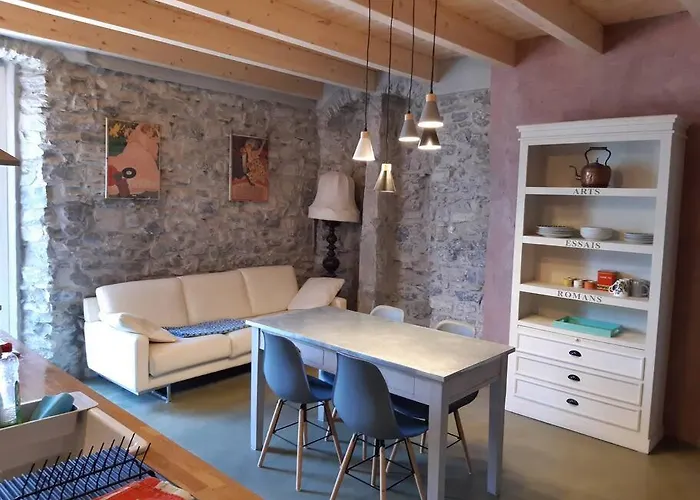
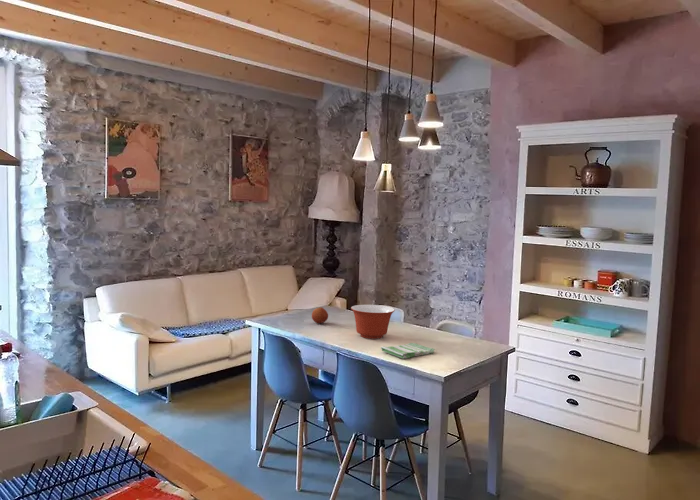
+ mixing bowl (372, 322)
+ dish towel (407, 349)
+ fruit (319, 315)
